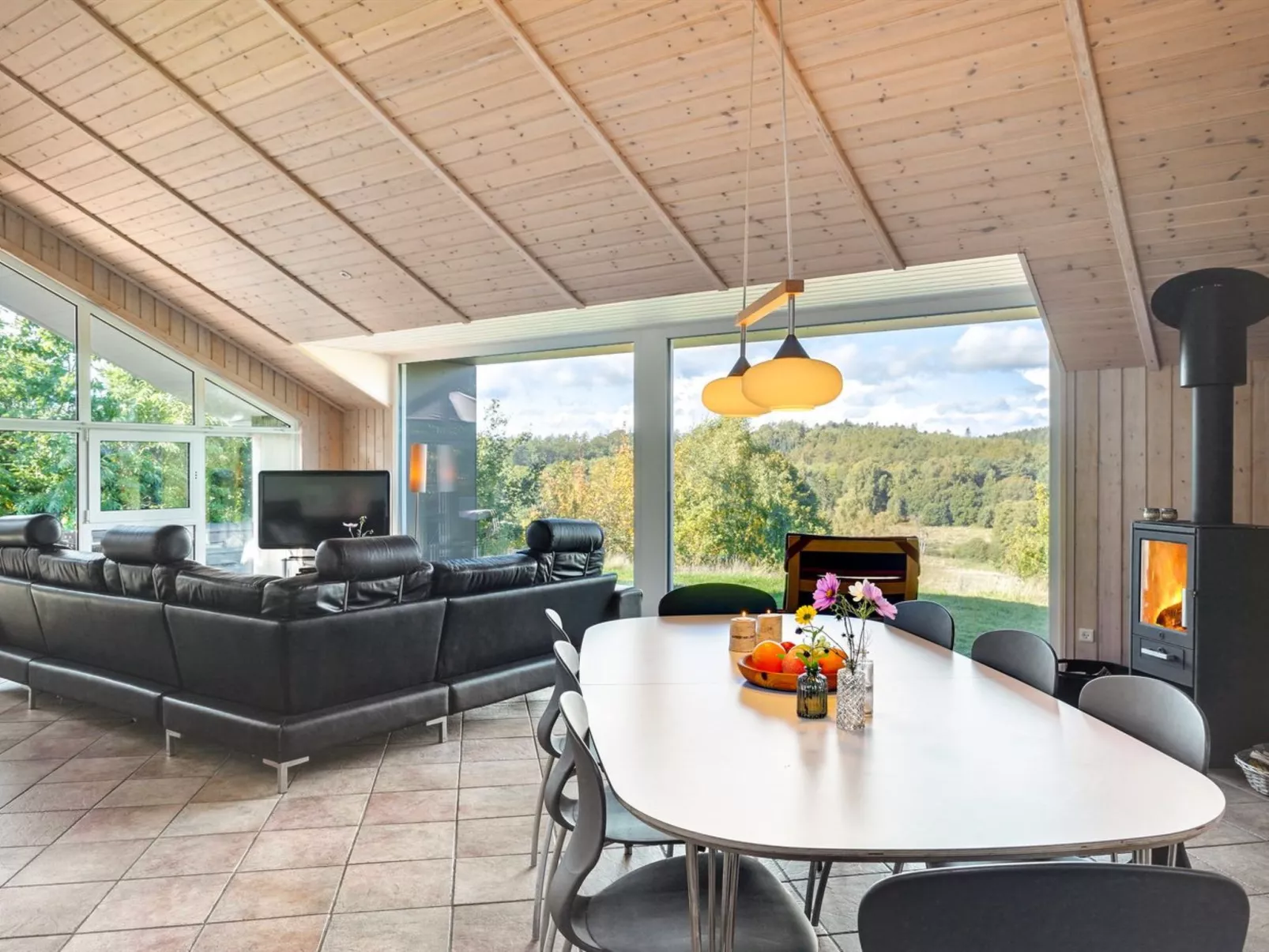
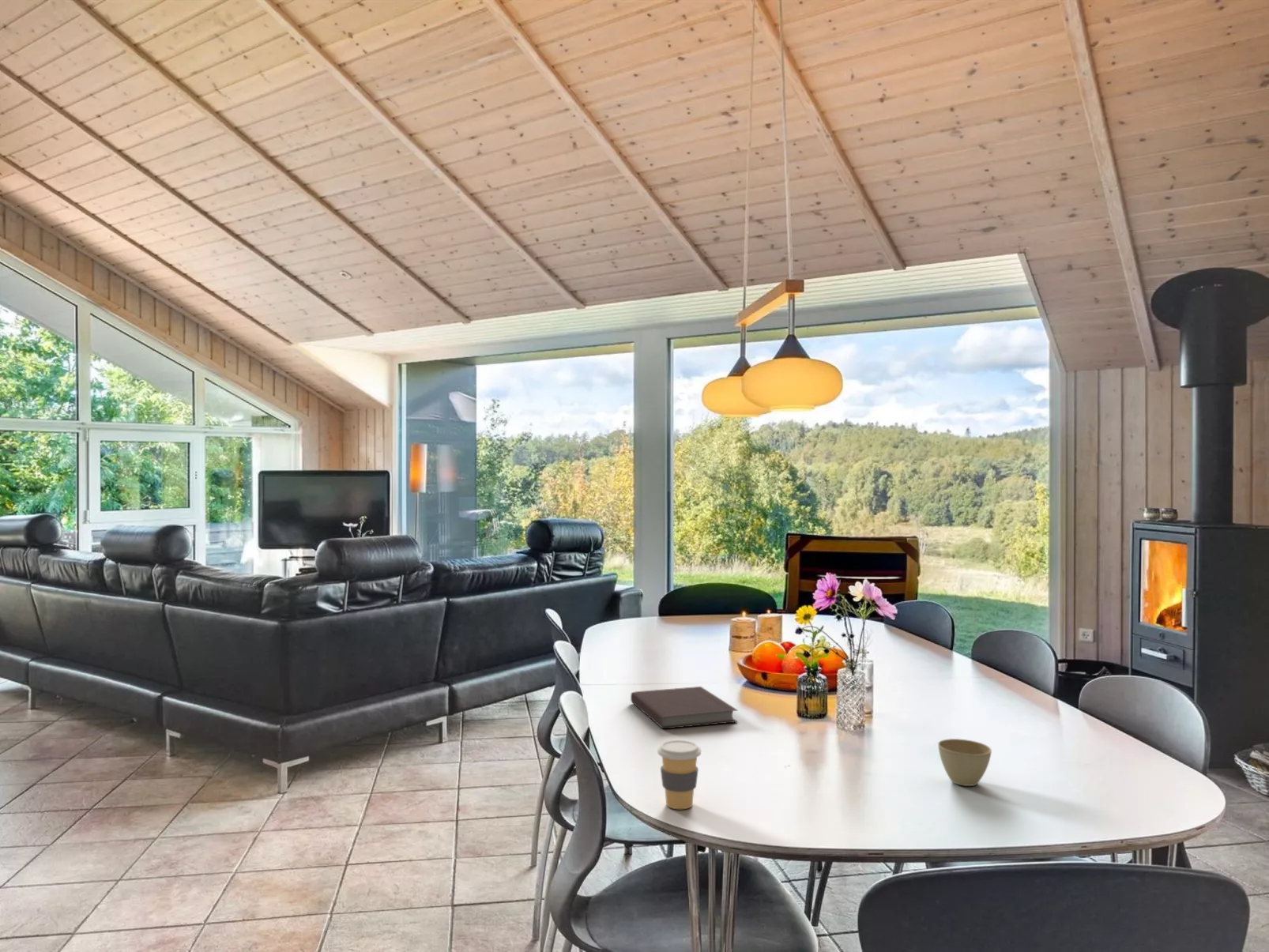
+ notebook (682, 706)
+ coffee cup (679, 775)
+ flower pot (964, 764)
